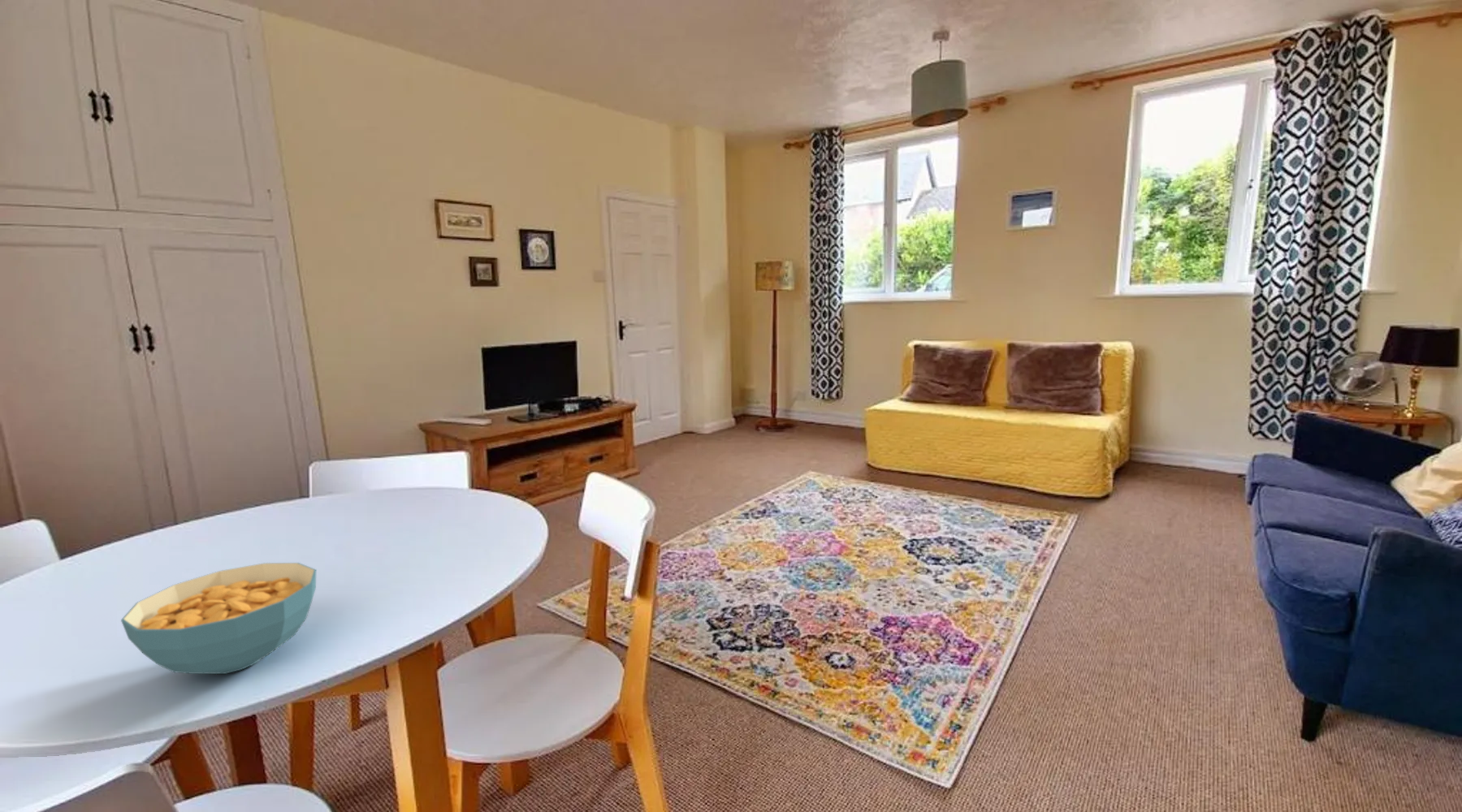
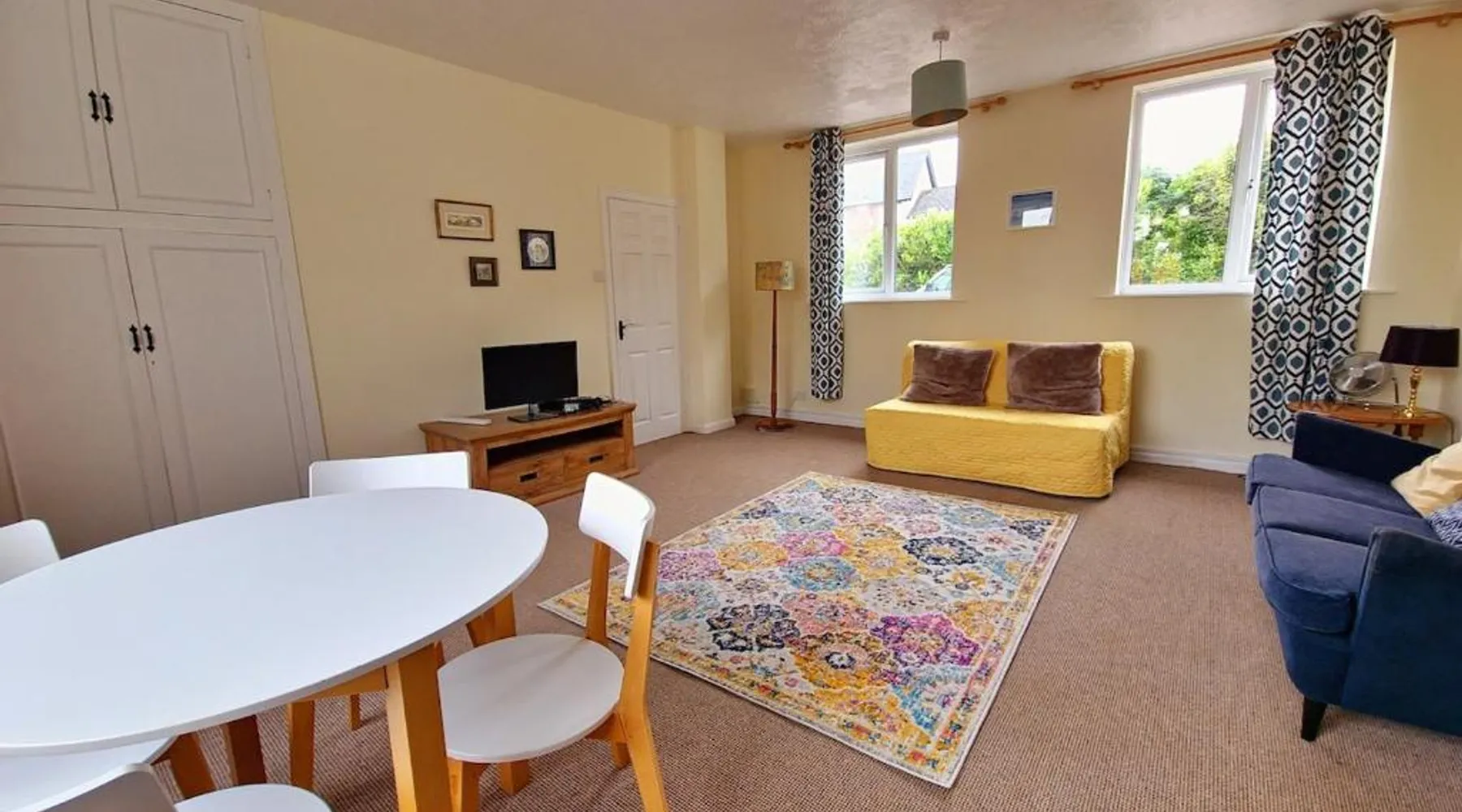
- cereal bowl (231, 627)
